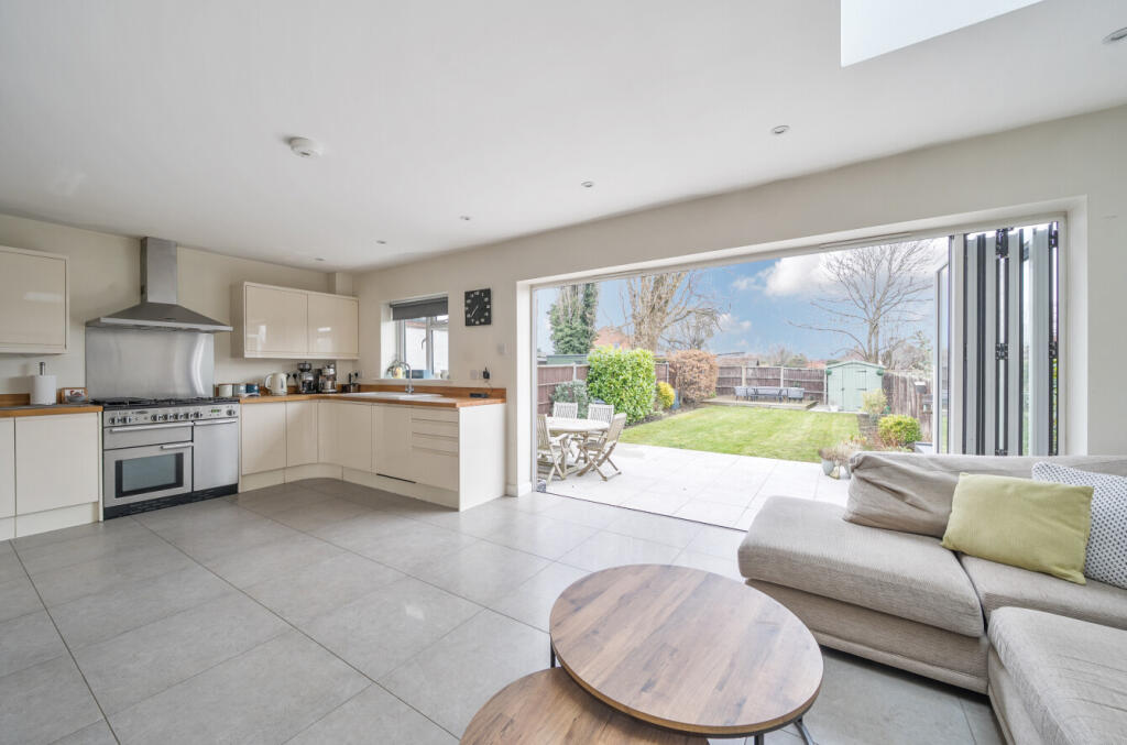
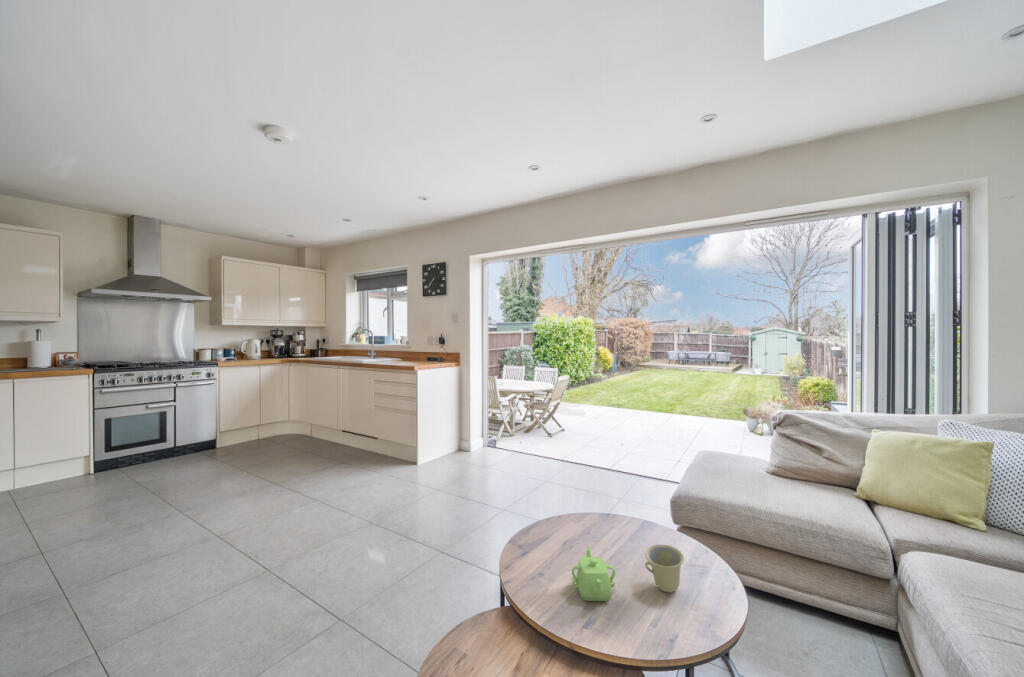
+ teapot (593, 575)
+ cup (664, 571)
